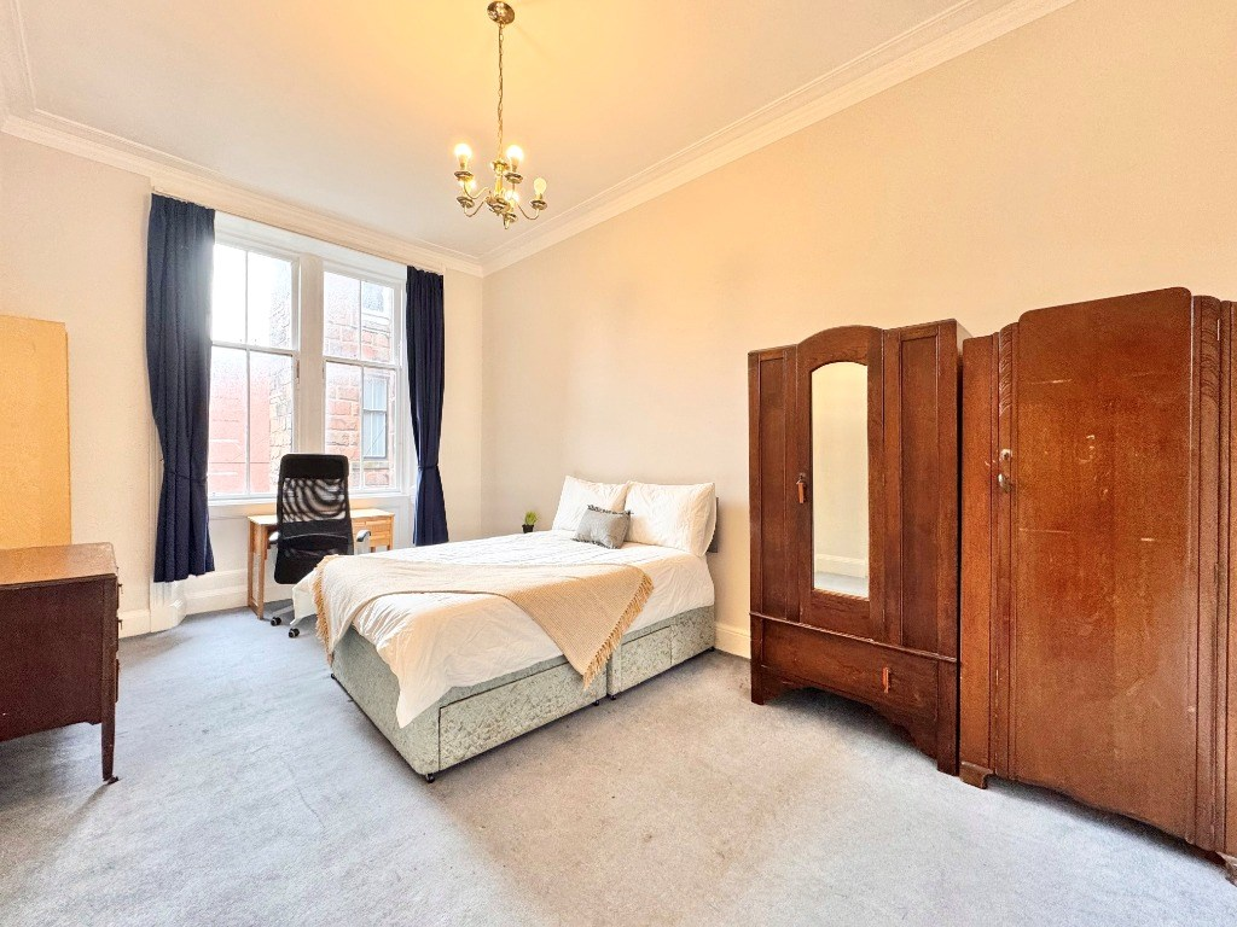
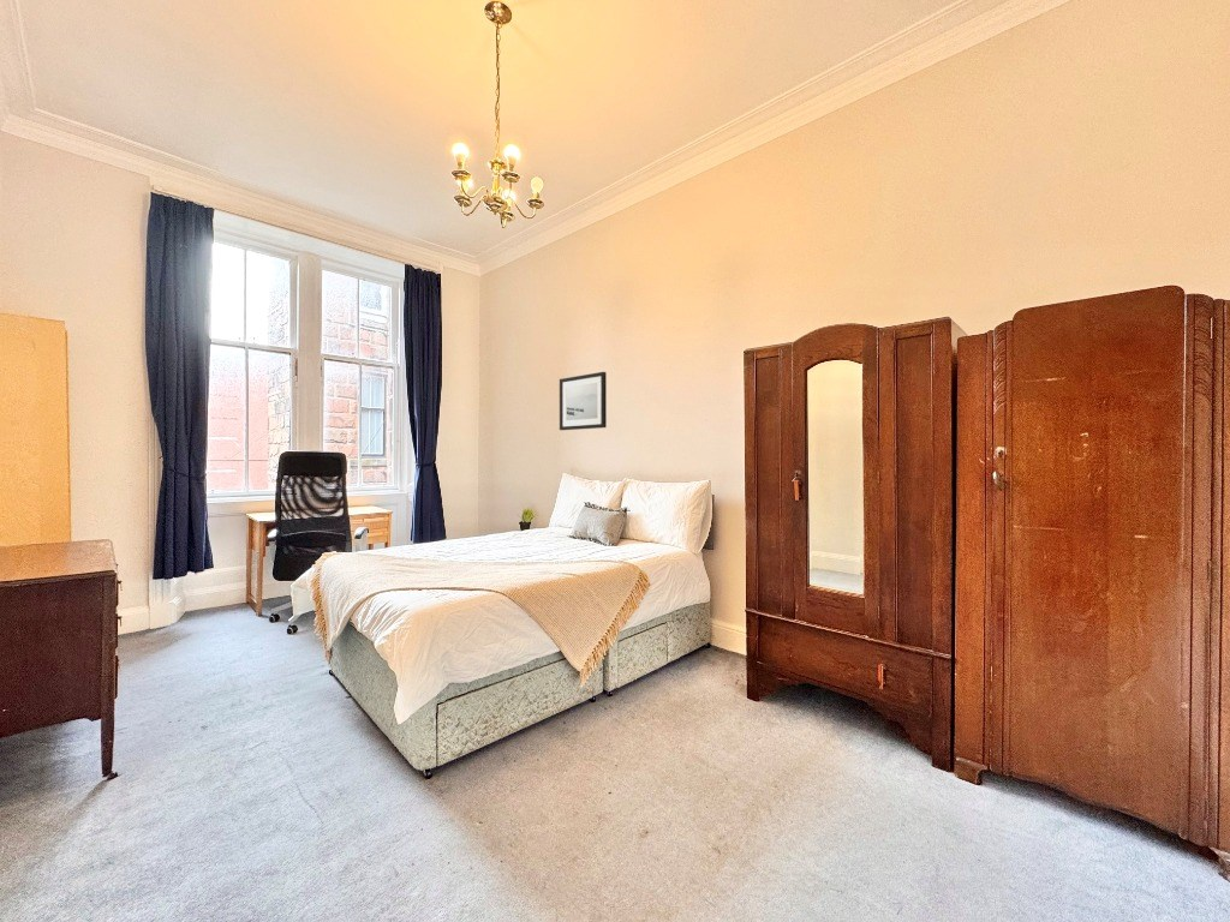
+ wall art (581, 402)
